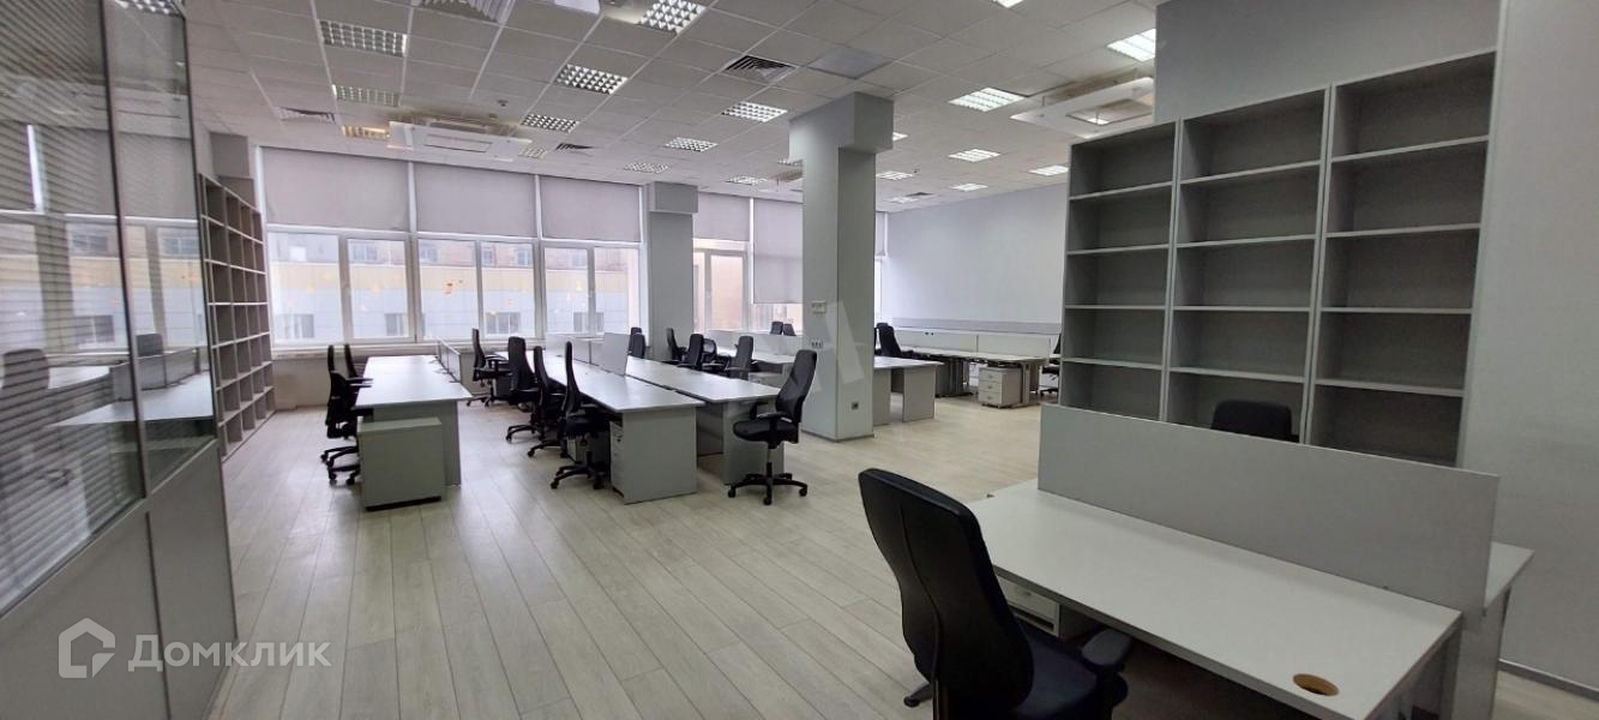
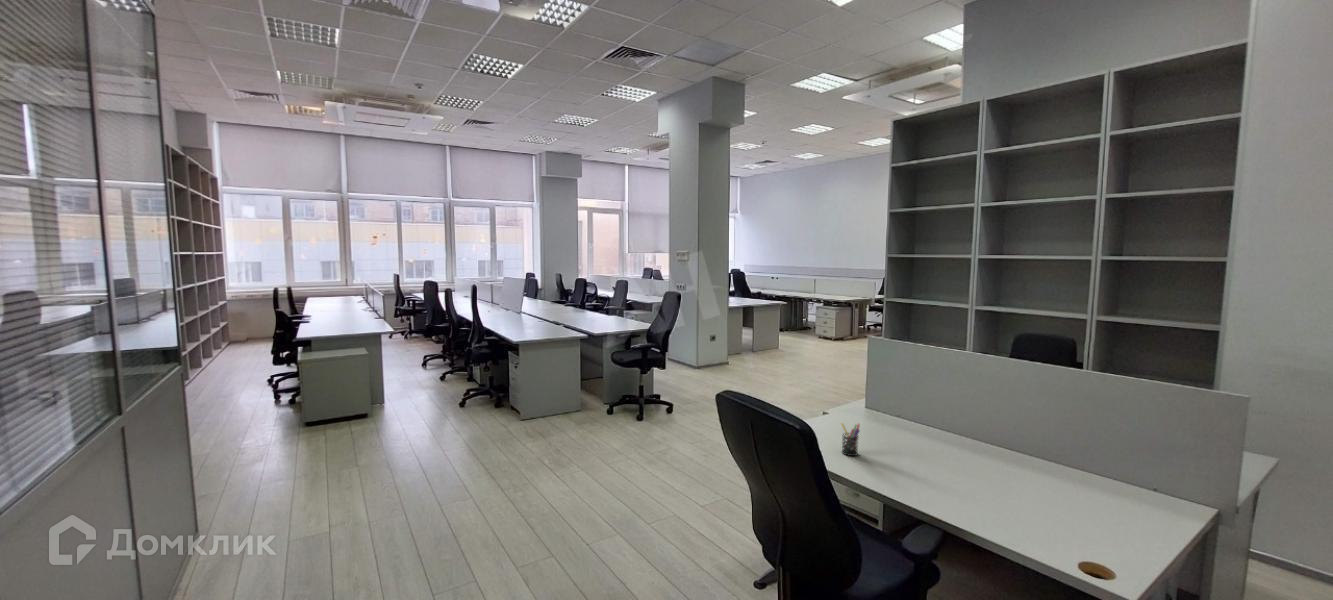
+ pen holder (852, 437)
